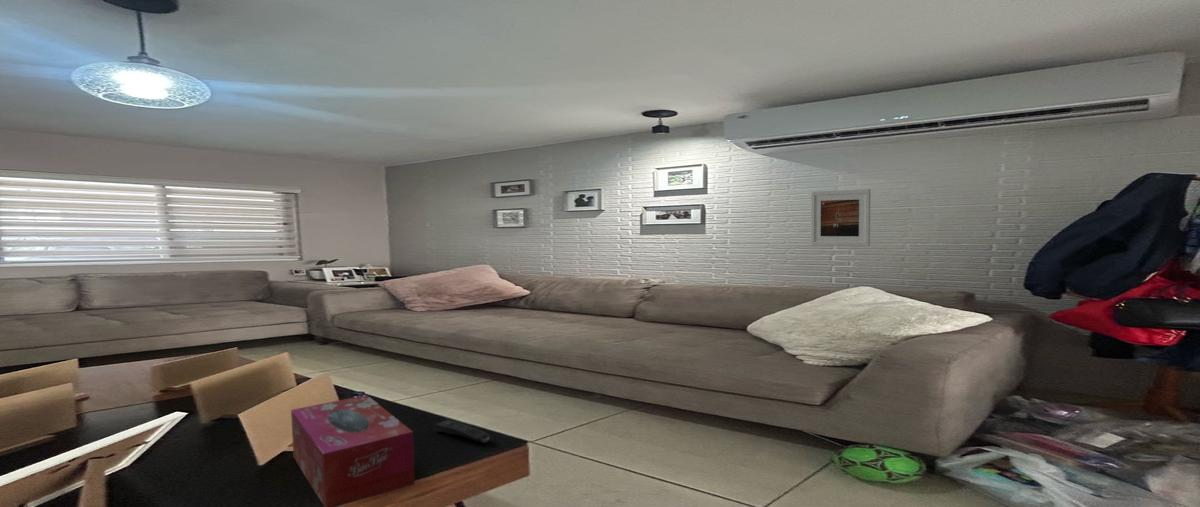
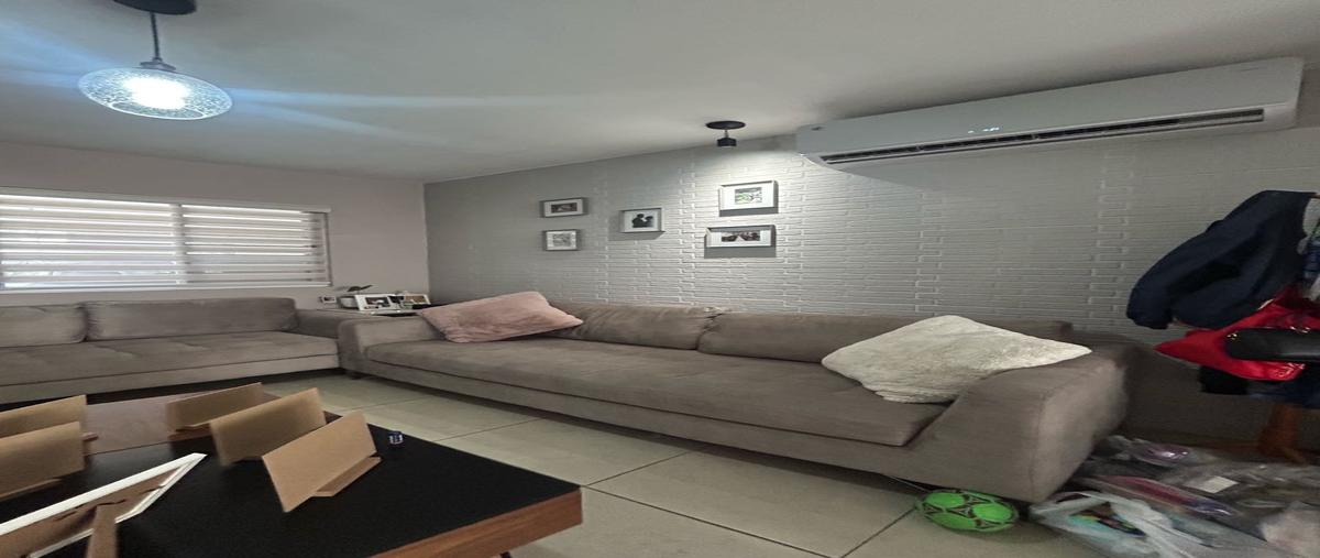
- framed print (839, 218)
- remote control (463, 431)
- tissue box (349, 444)
